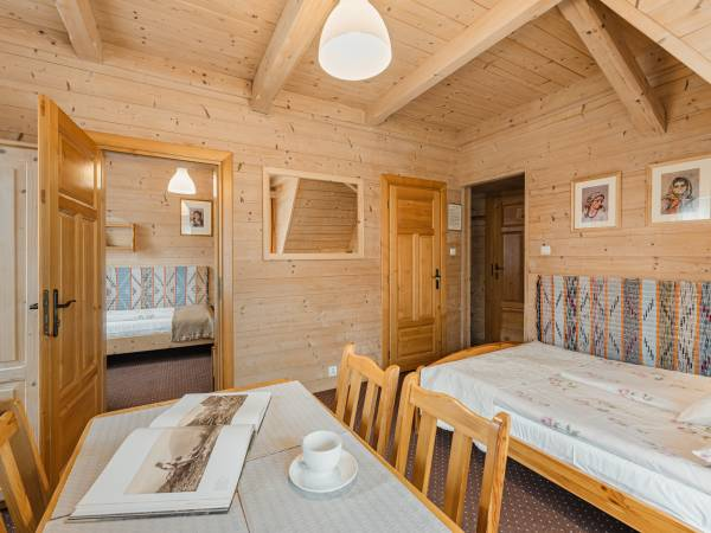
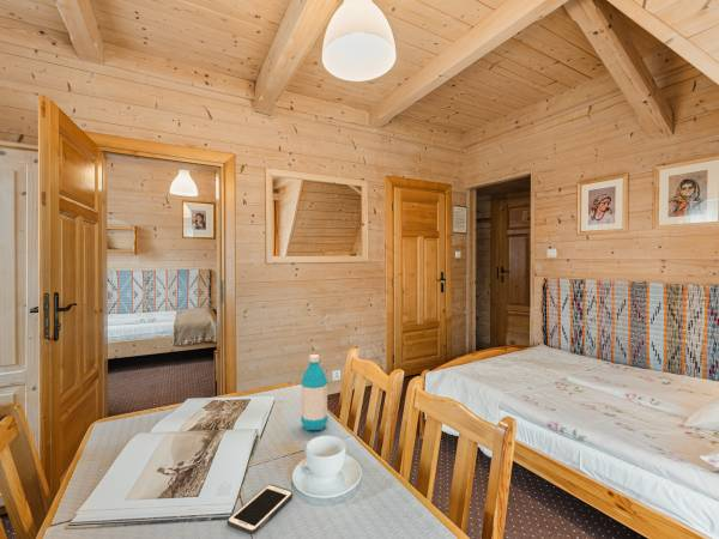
+ water bottle (314, 390)
+ cell phone (261, 507)
